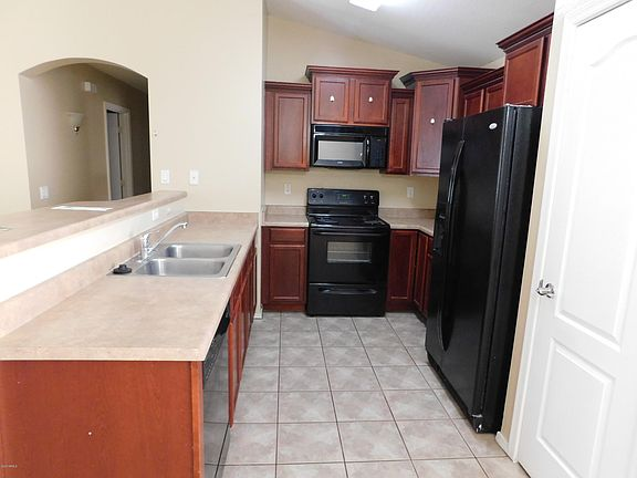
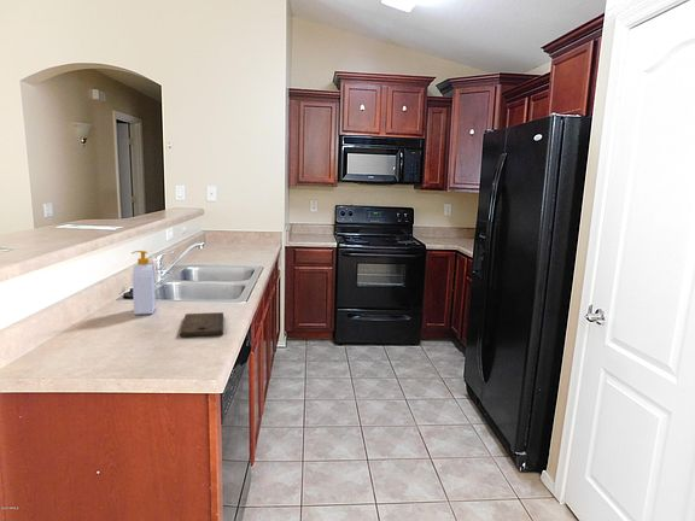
+ cutting board (203, 323)
+ soap bottle (142, 281)
